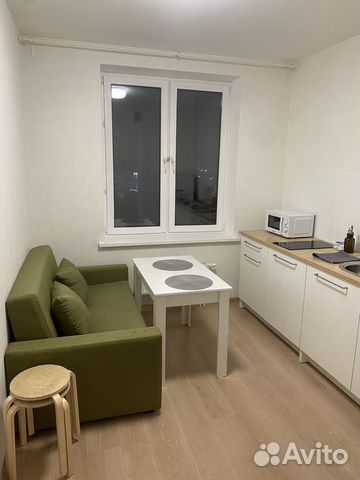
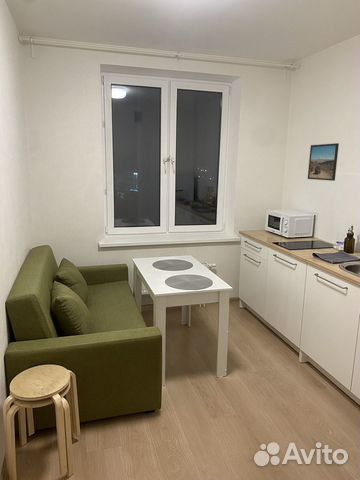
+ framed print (322, 162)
